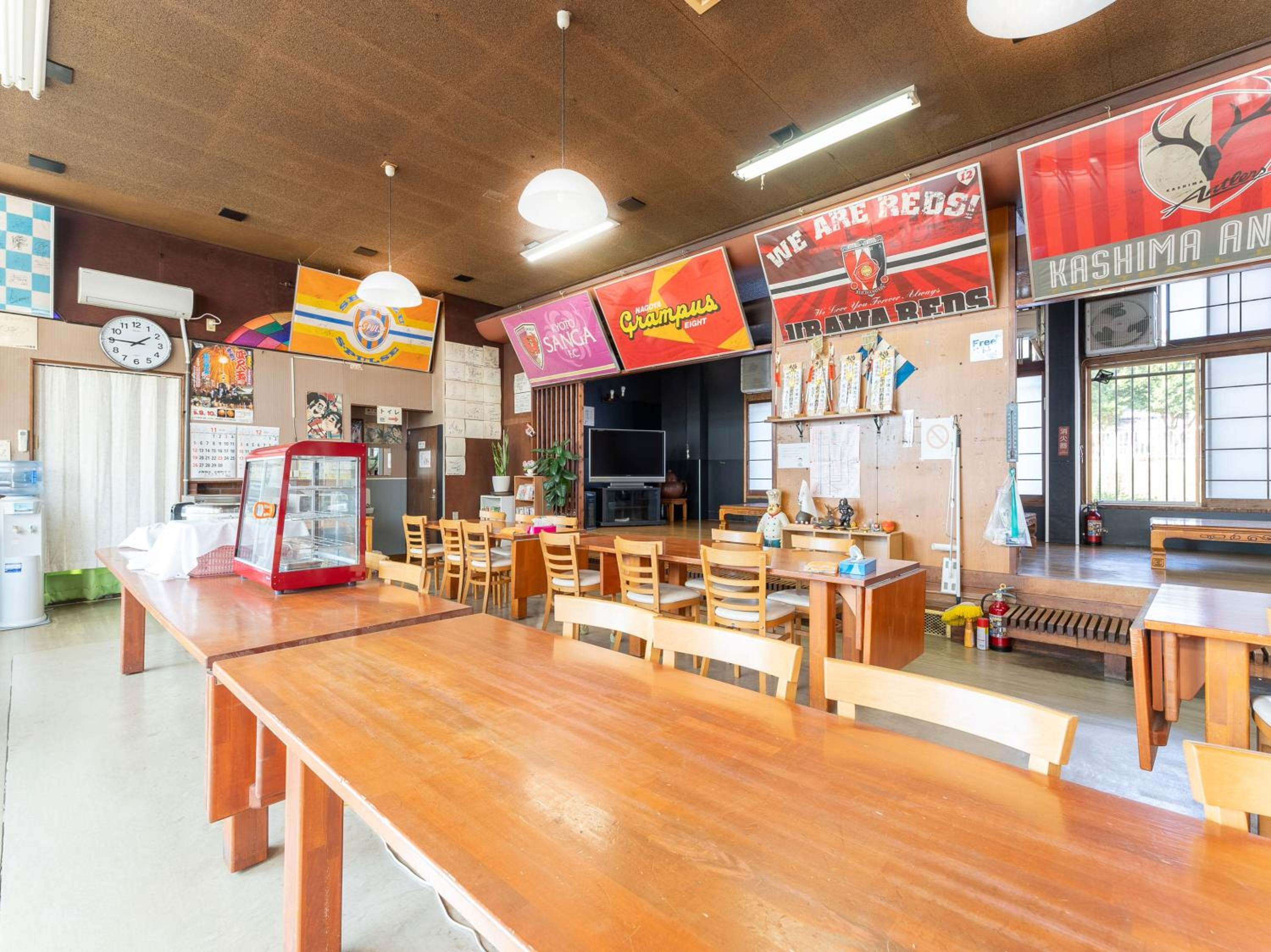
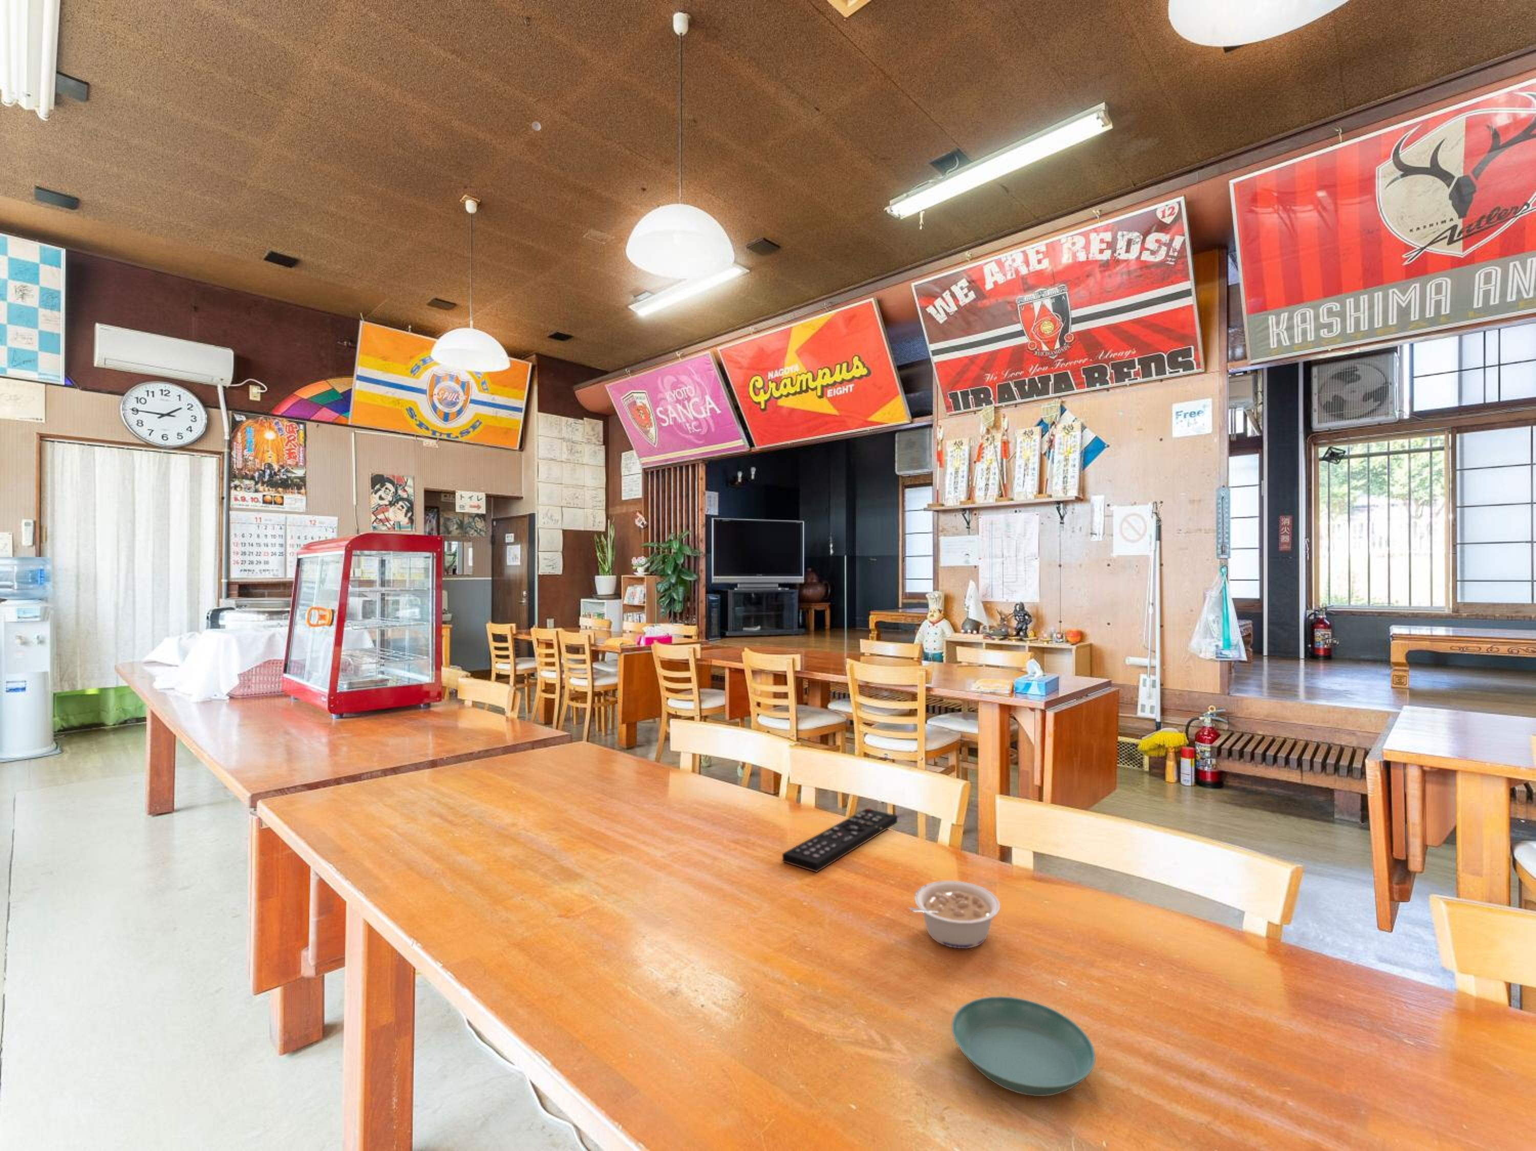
+ saucer (1021, 1048)
+ remote control (845, 835)
+ legume (956, 914)
+ smoke detector (537, 127)
